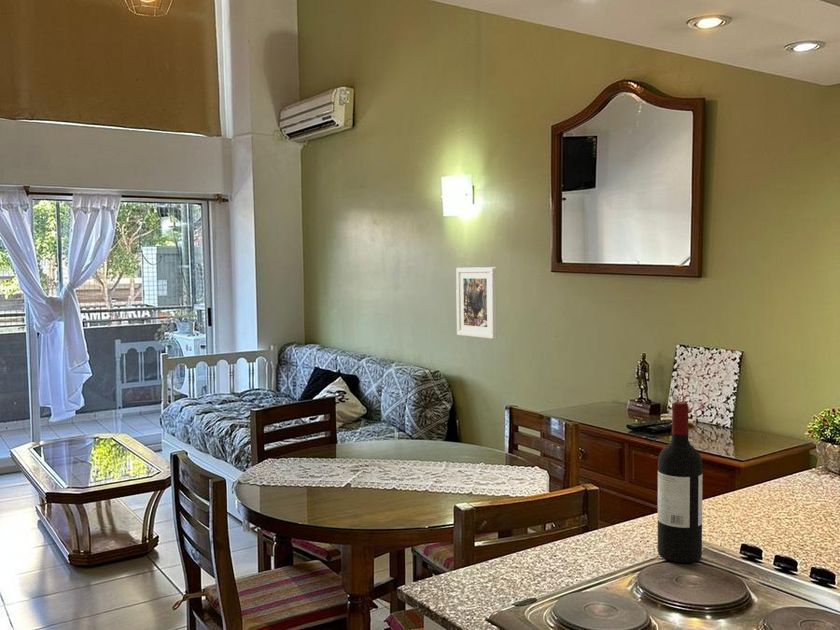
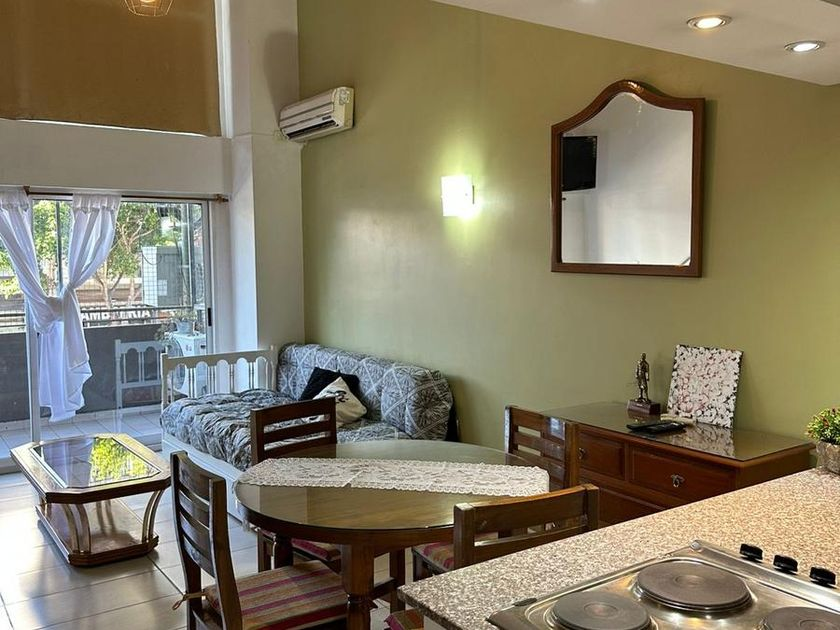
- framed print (475, 302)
- wine bottle (679, 480)
